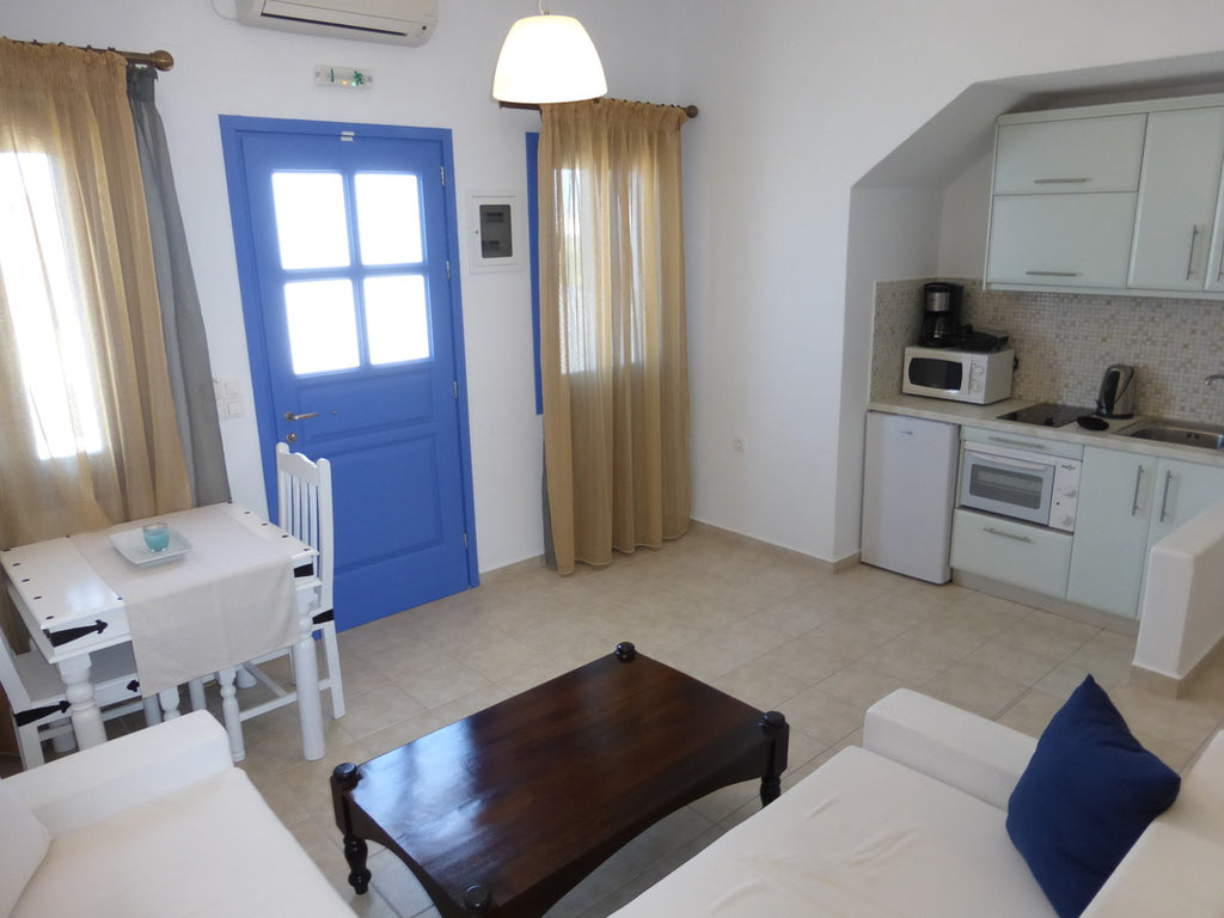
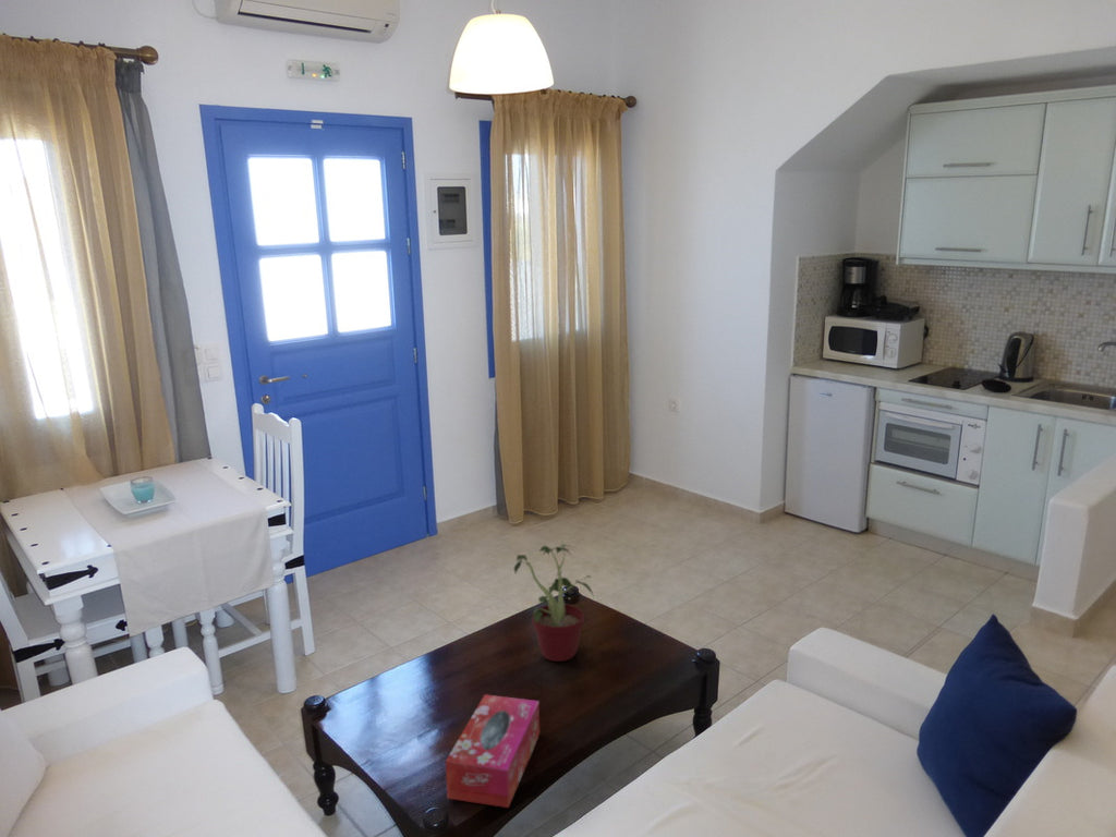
+ potted plant (544, 596)
+ tissue box (495, 747)
